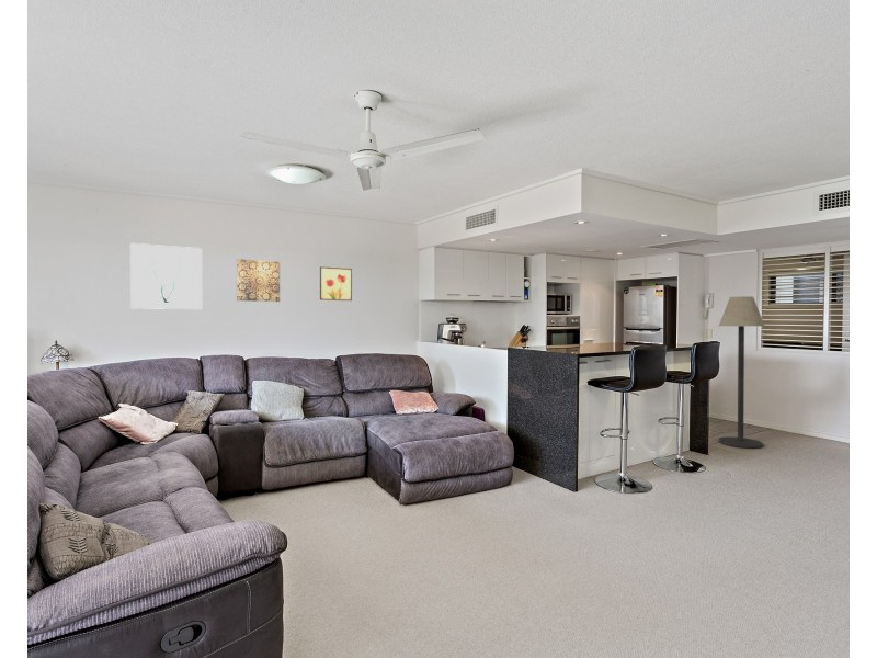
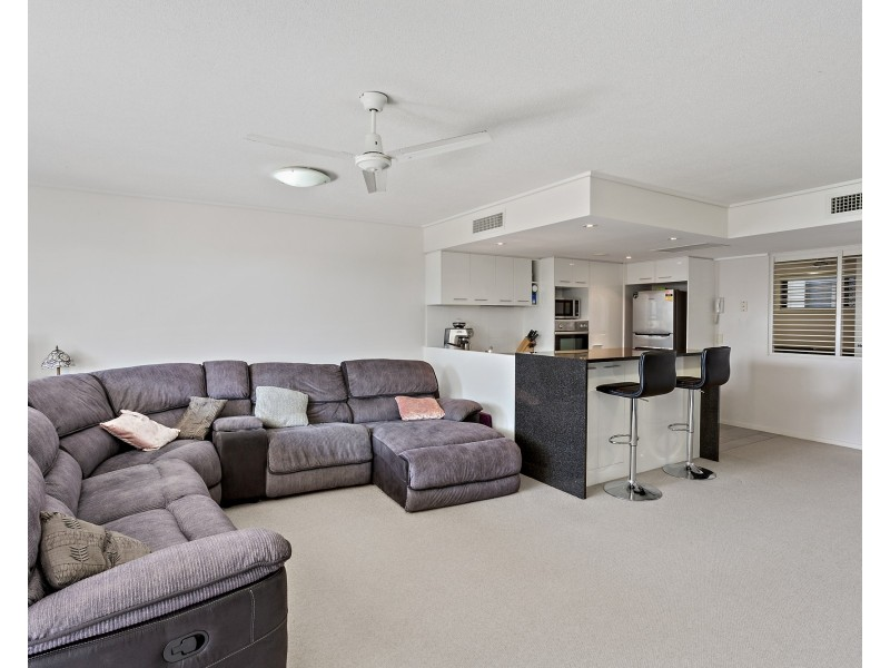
- wall art (335, 284)
- floor lamp (740, 370)
- wall art (167, 276)
- wall art (258, 281)
